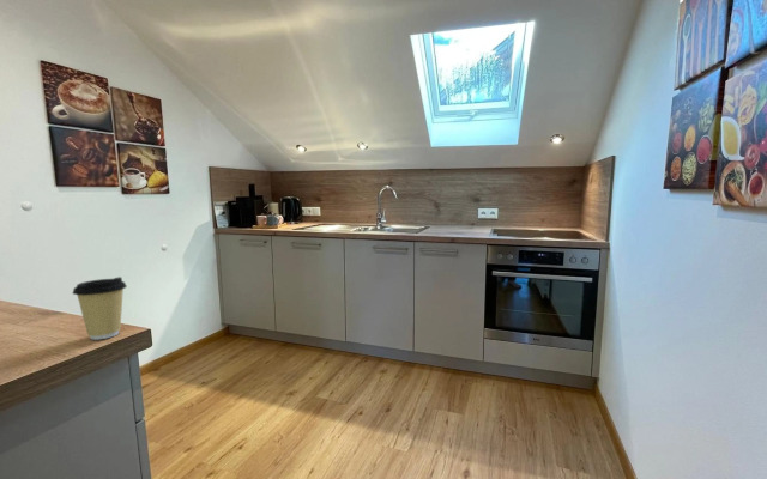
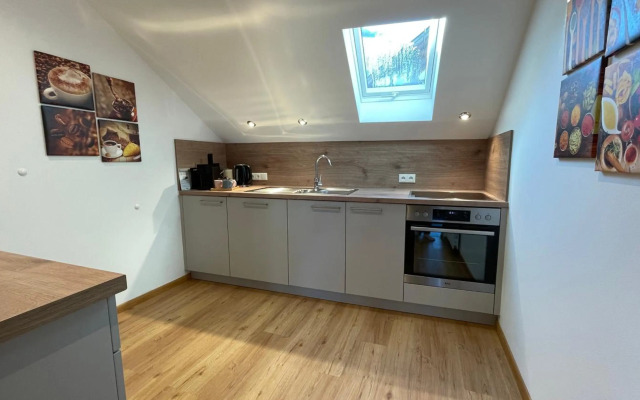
- coffee cup (102, 308)
